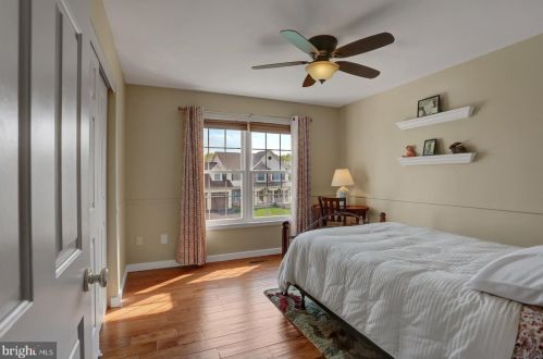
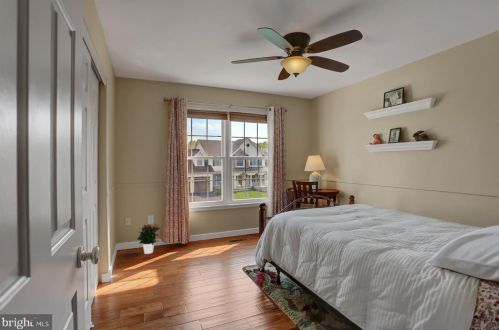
+ potted flower (149, 238)
